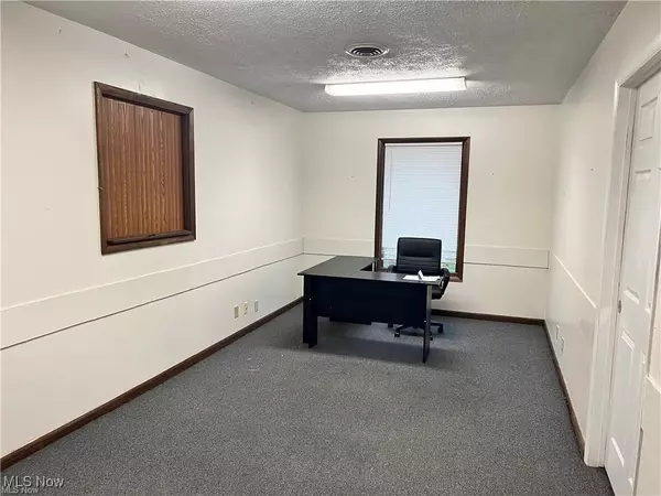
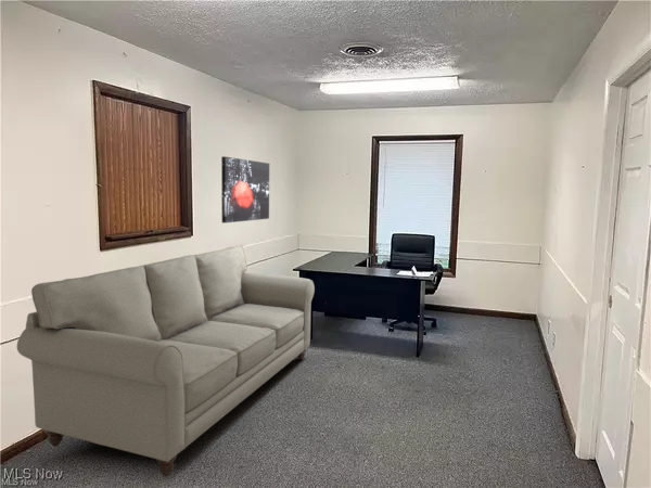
+ wall art (247, 190)
+ sofa (204, 328)
